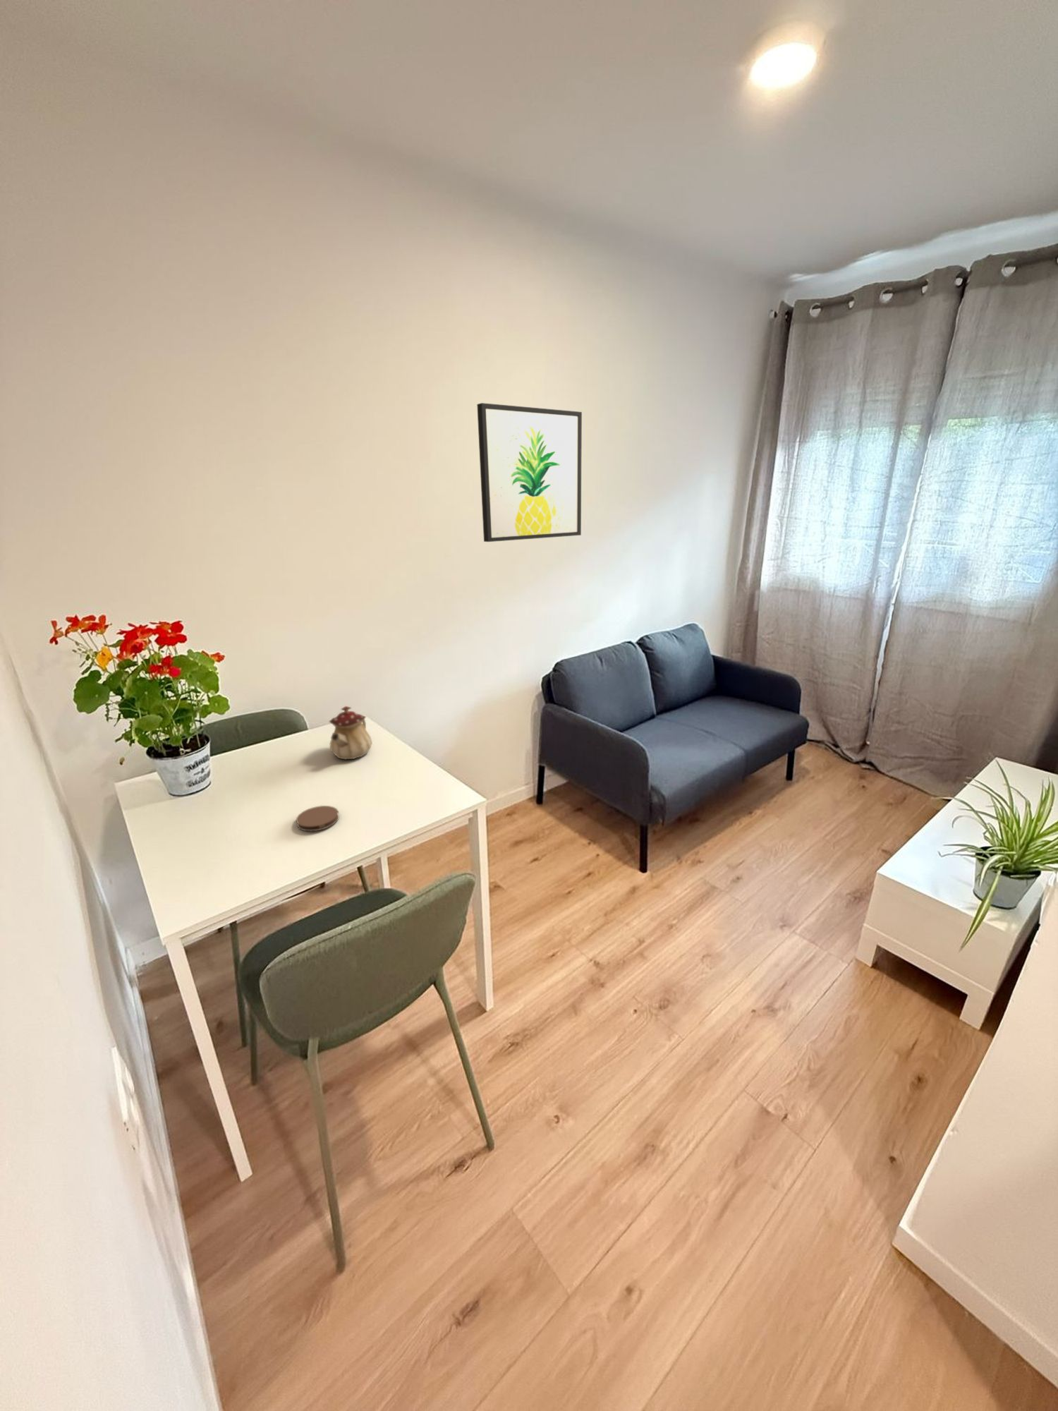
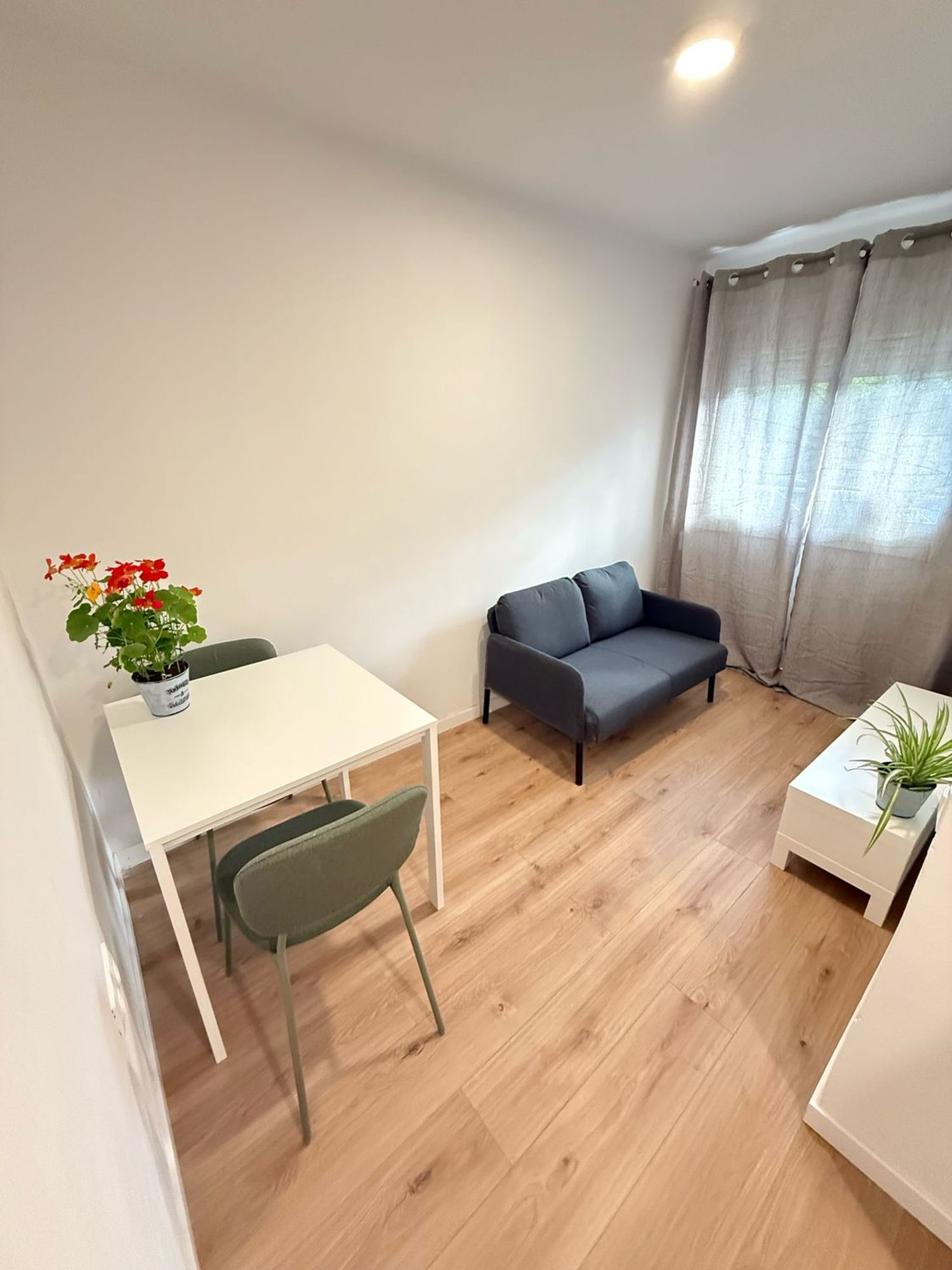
- coaster (318, 818)
- wall art (533, 476)
- teapot (350, 728)
